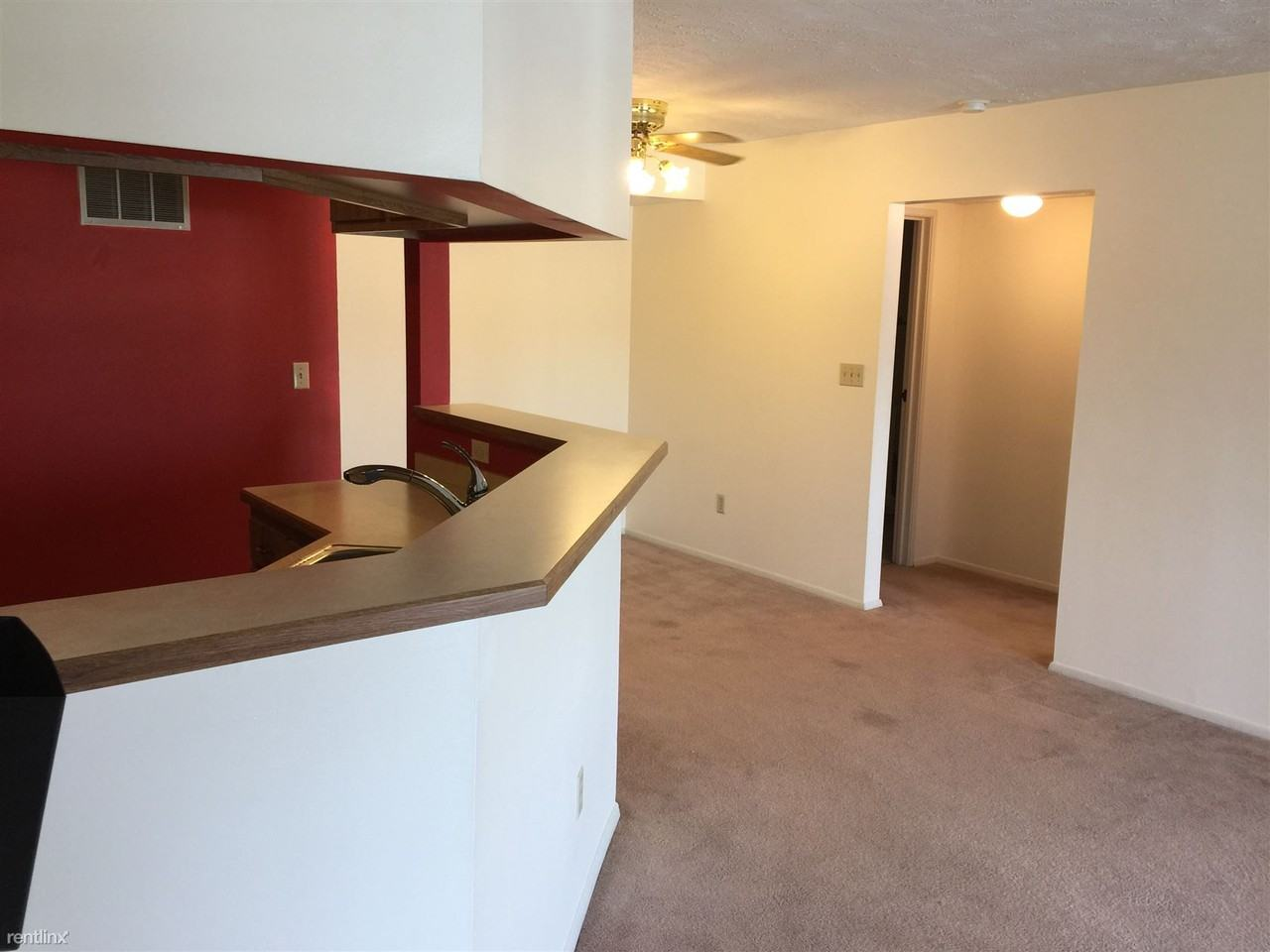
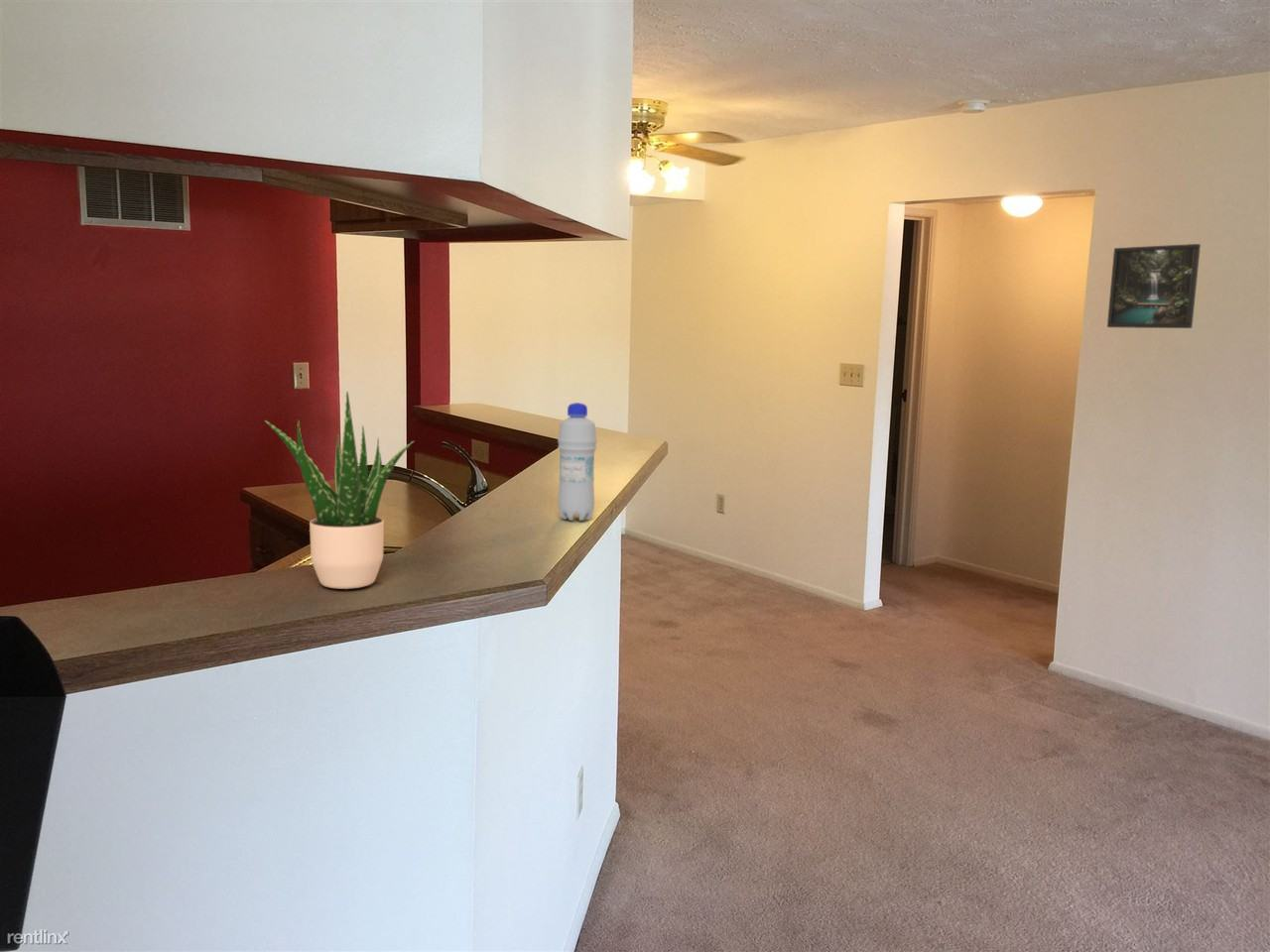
+ bottle (576, 461)
+ potted plant (342, 487)
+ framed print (1152, 287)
